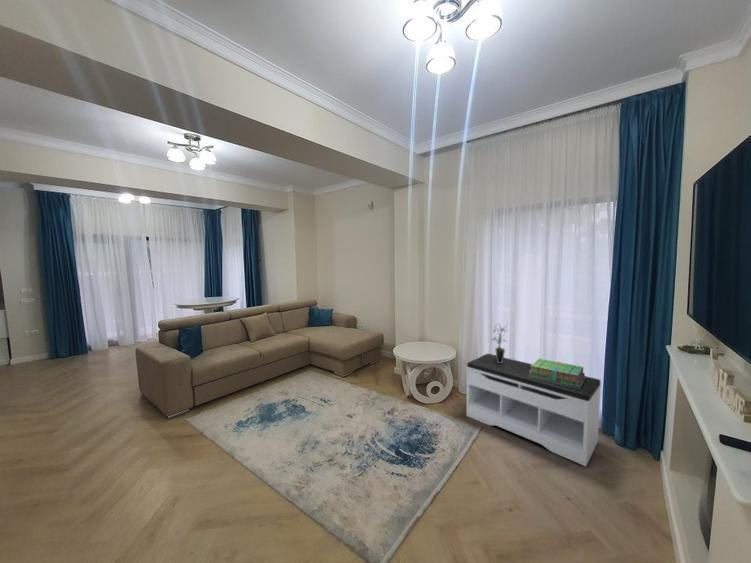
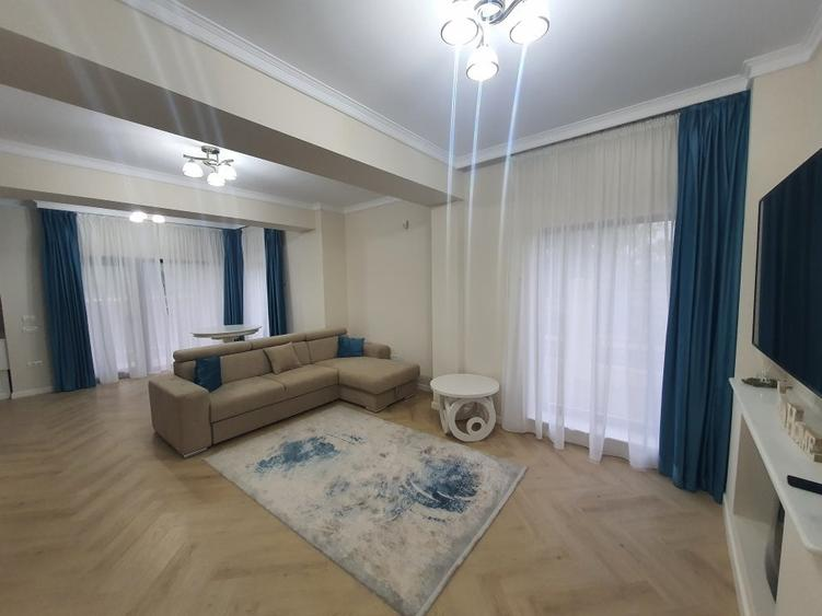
- bench (527, 398)
- potted plant (499, 343)
- stack of books (556, 371)
